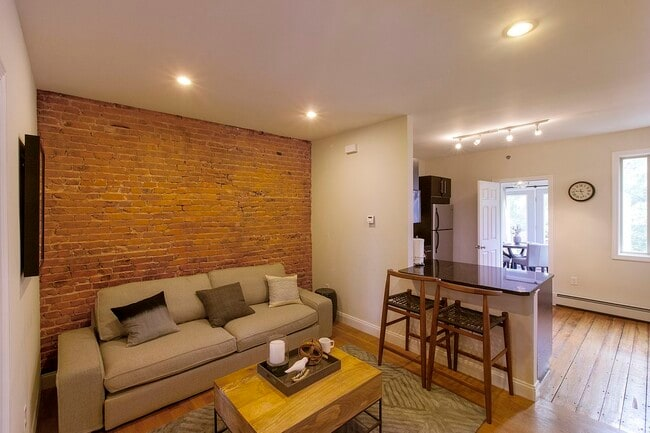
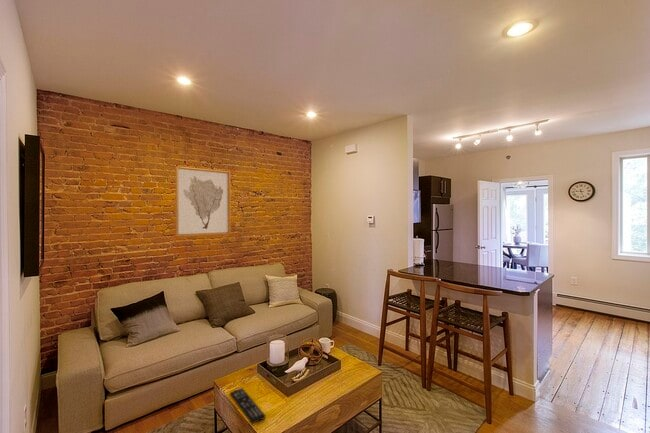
+ remote control (246, 403)
+ wall art (204, 202)
